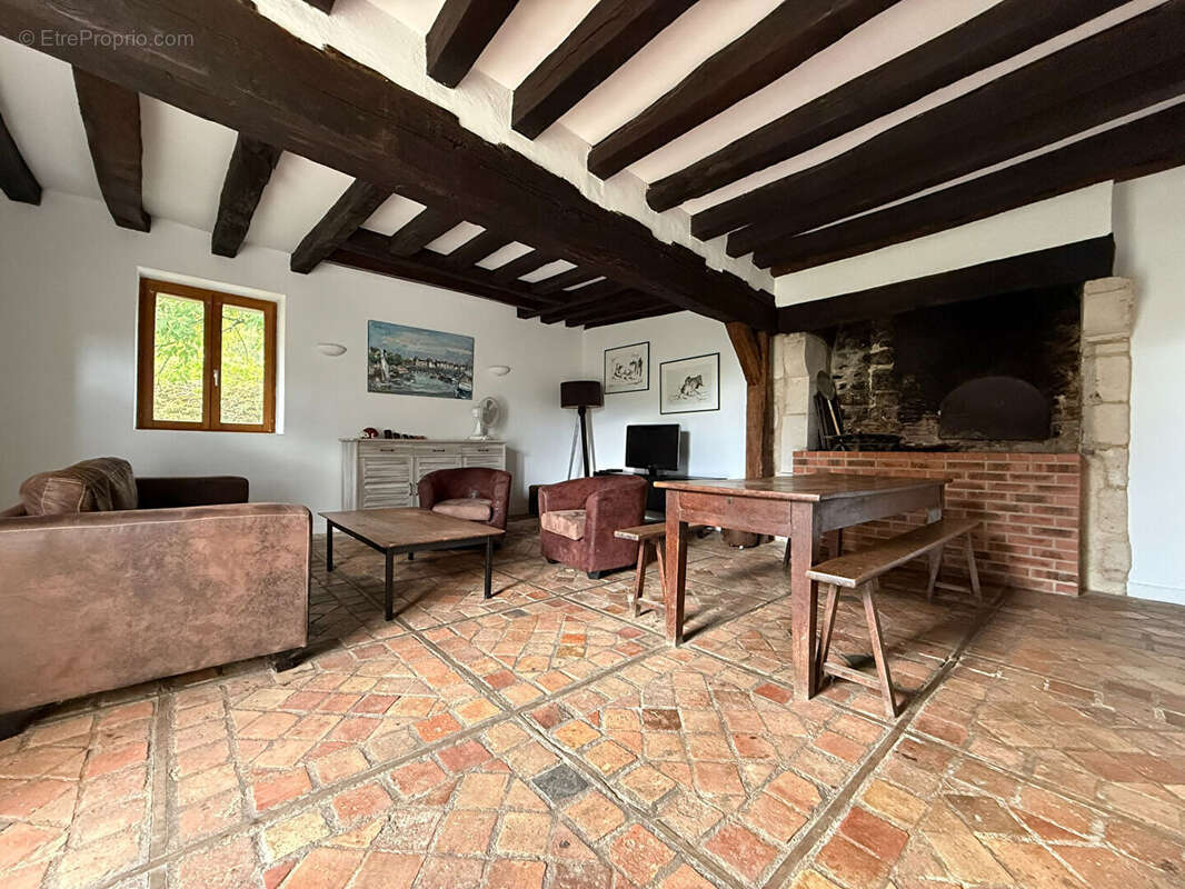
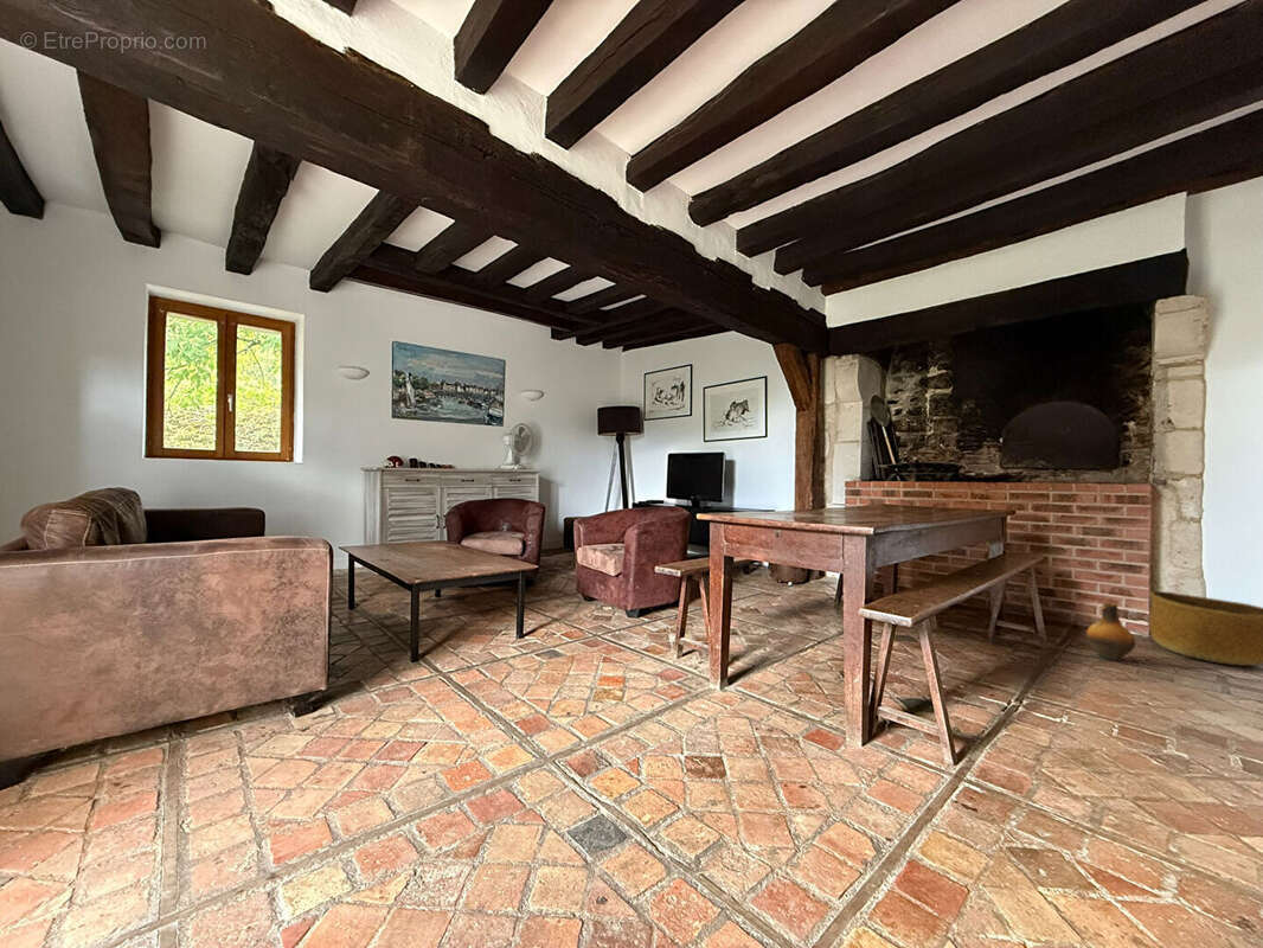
+ ceramic jug (1110, 630)
+ basket (1208, 627)
